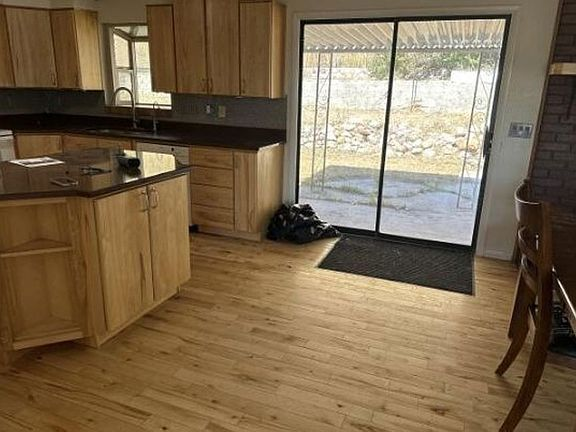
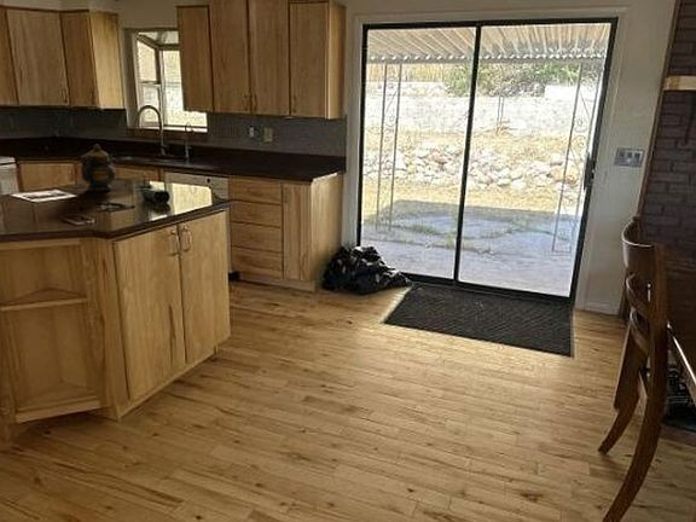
+ teapot (97, 167)
